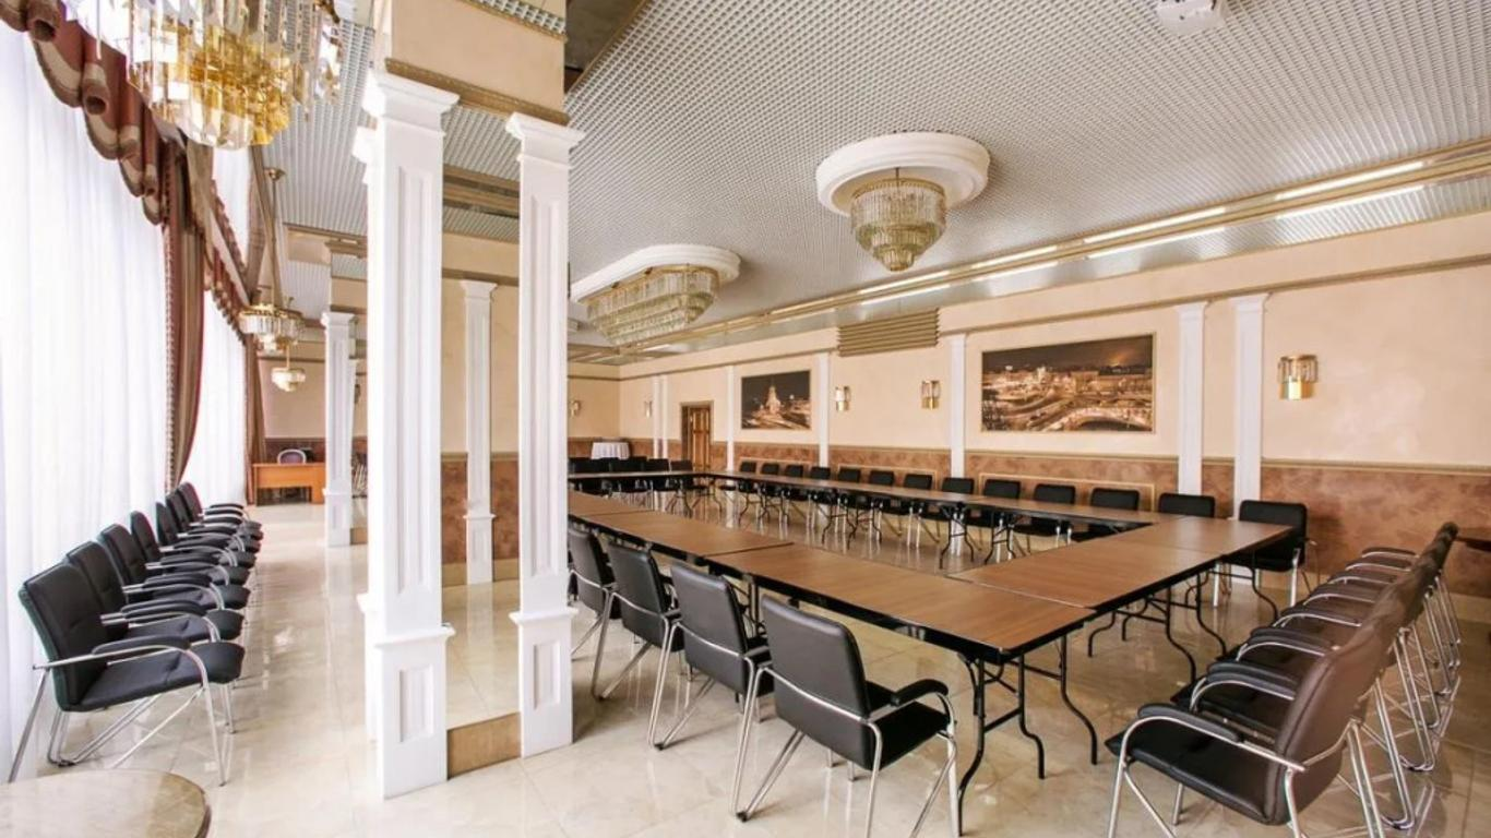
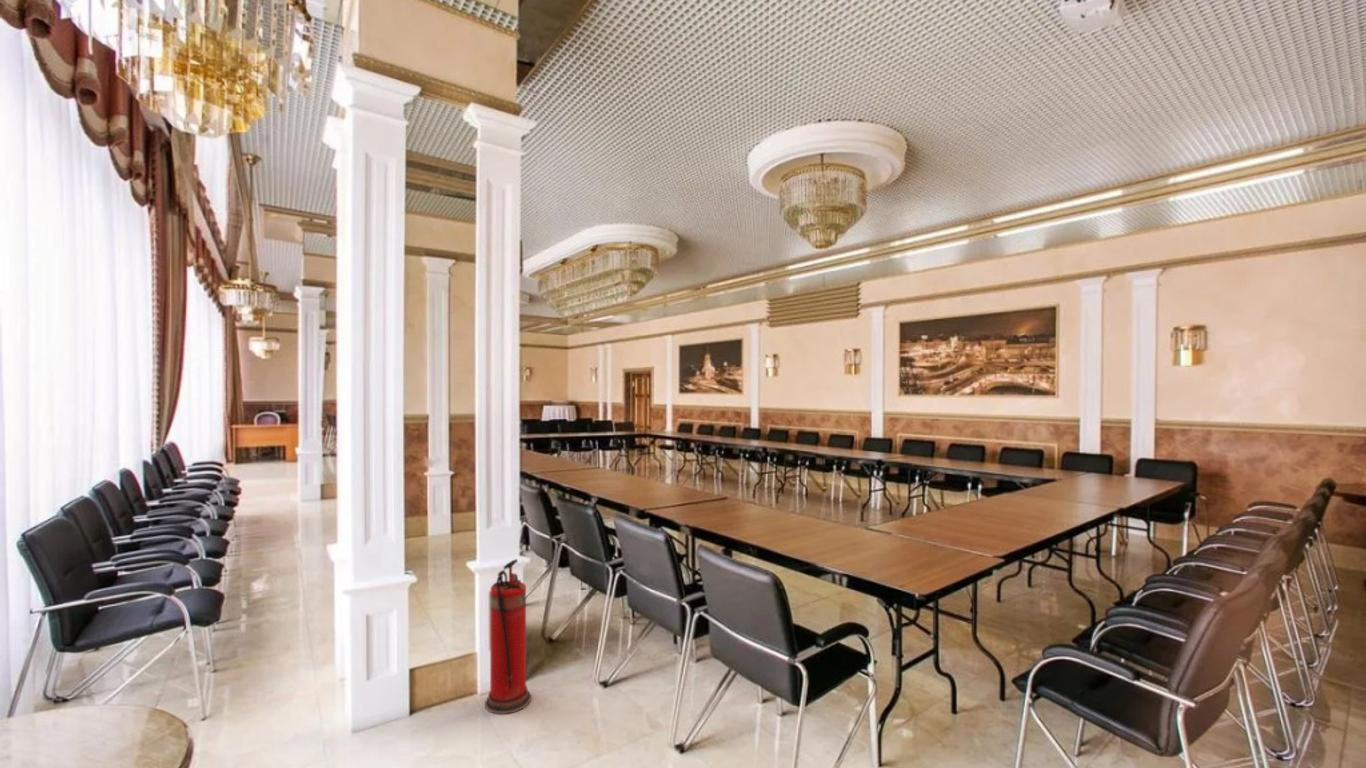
+ fire extinguisher (508, 632)
